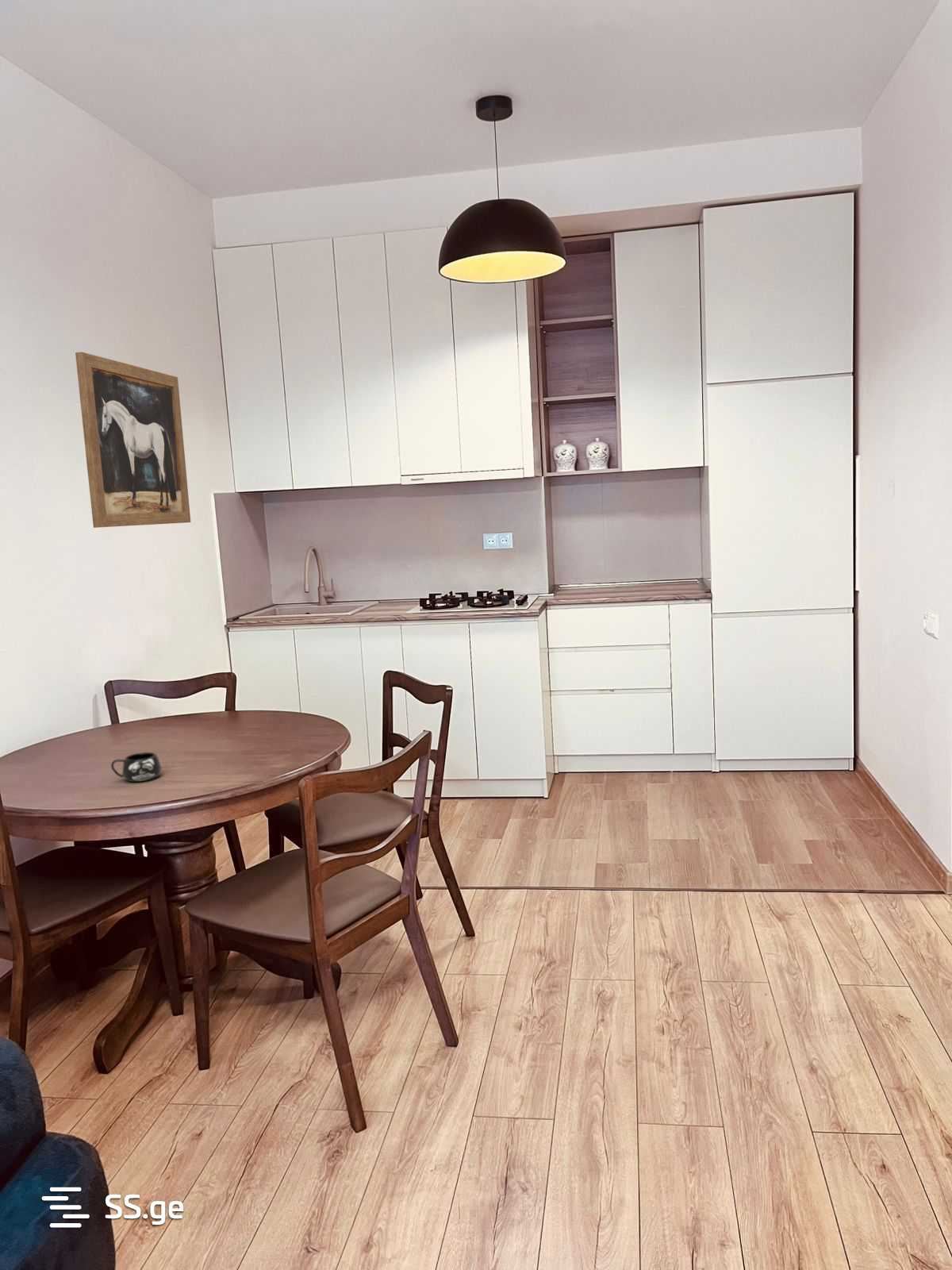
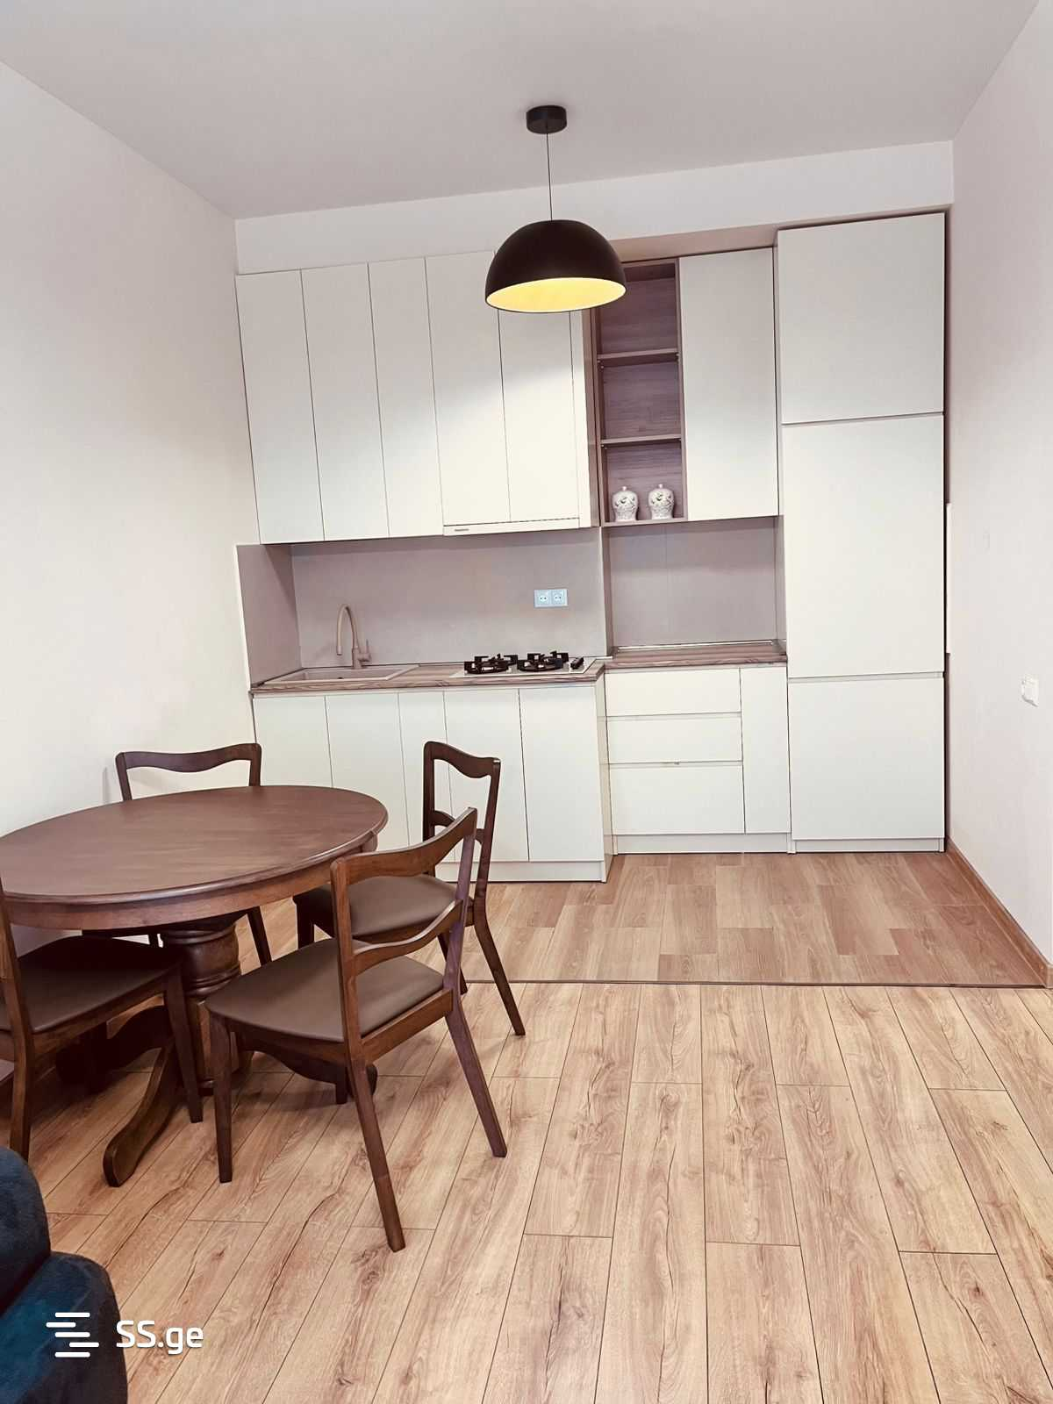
- wall art (139, 446)
- mug (136, 768)
